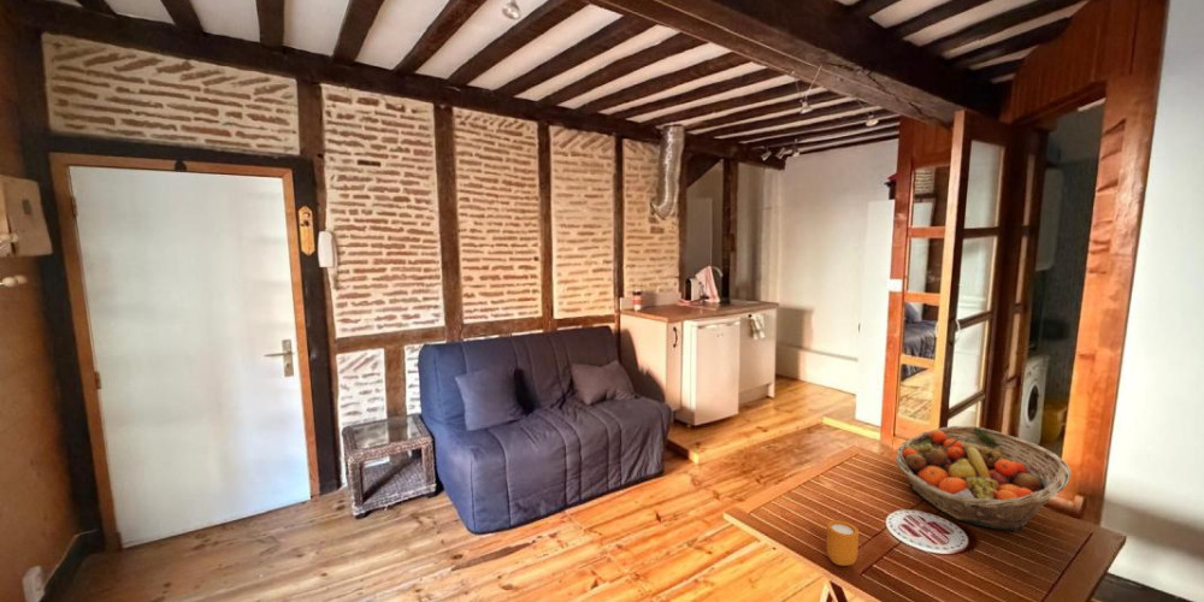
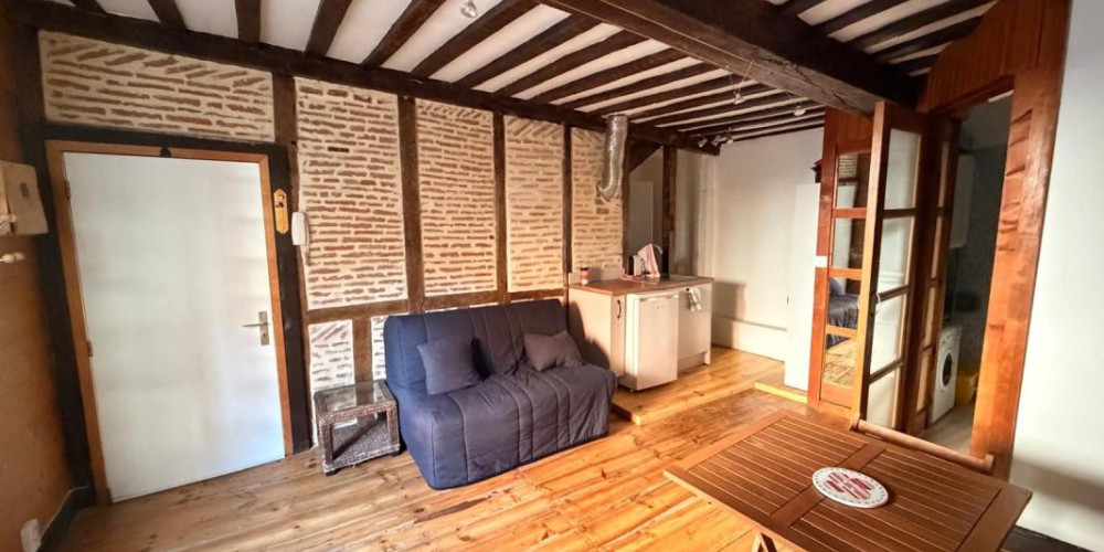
- fruit basket (973, 472)
- mug (839, 542)
